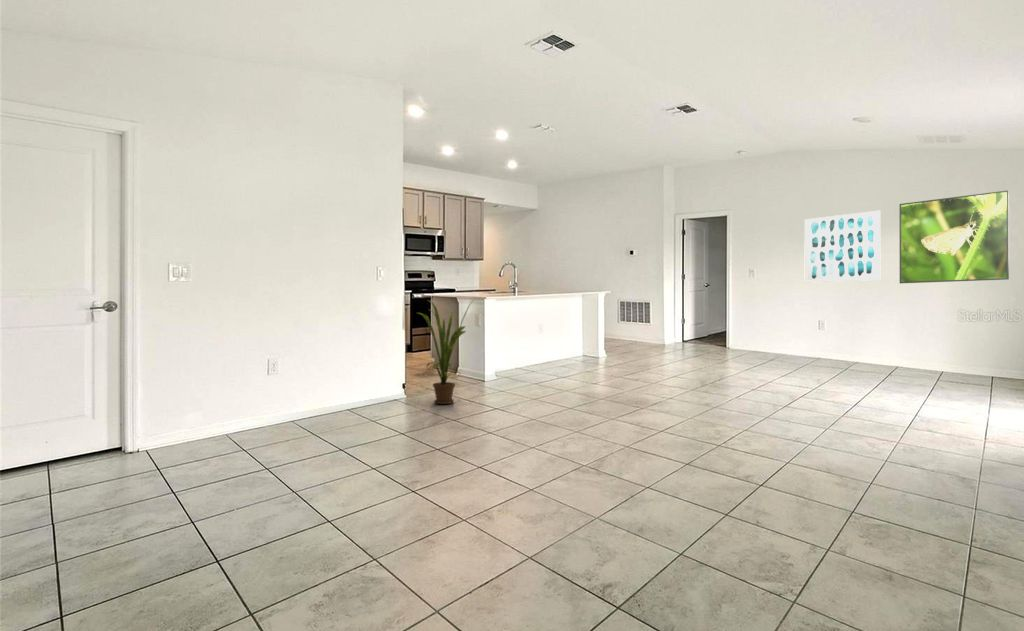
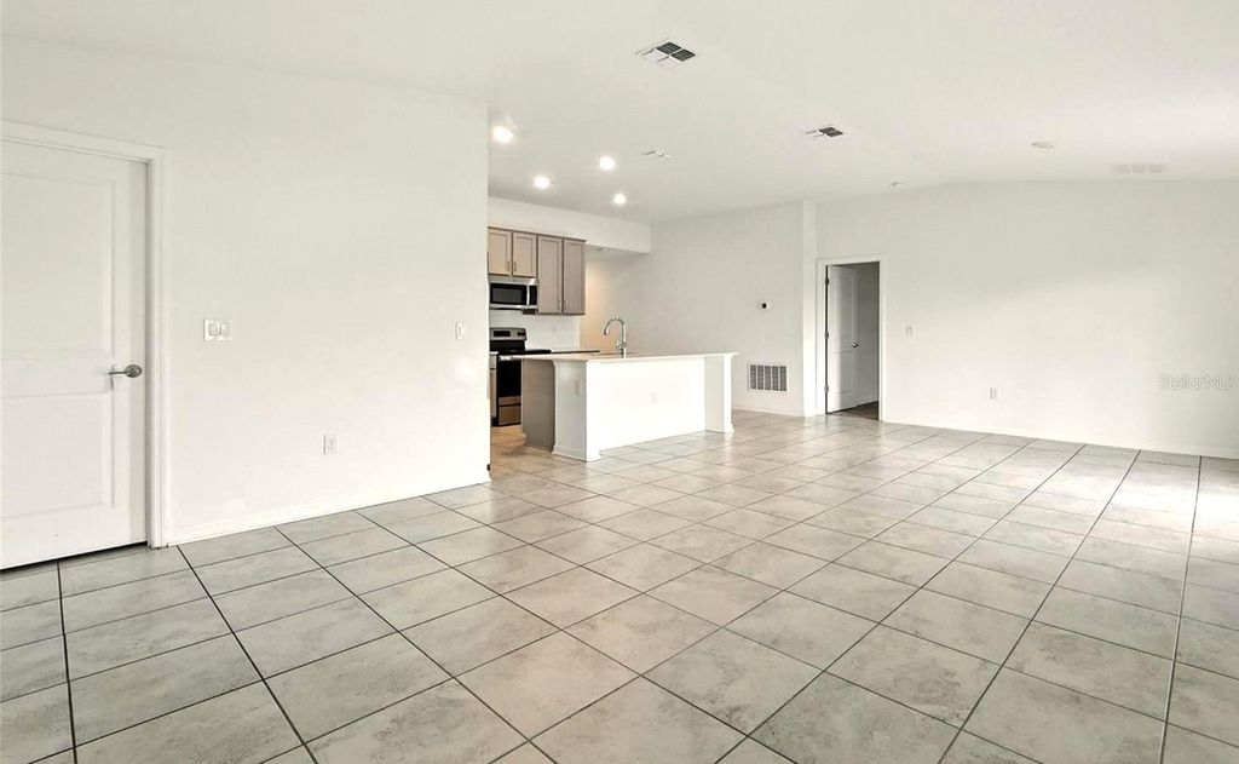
- house plant (438, 350)
- wall art (840, 248)
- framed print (951, 239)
